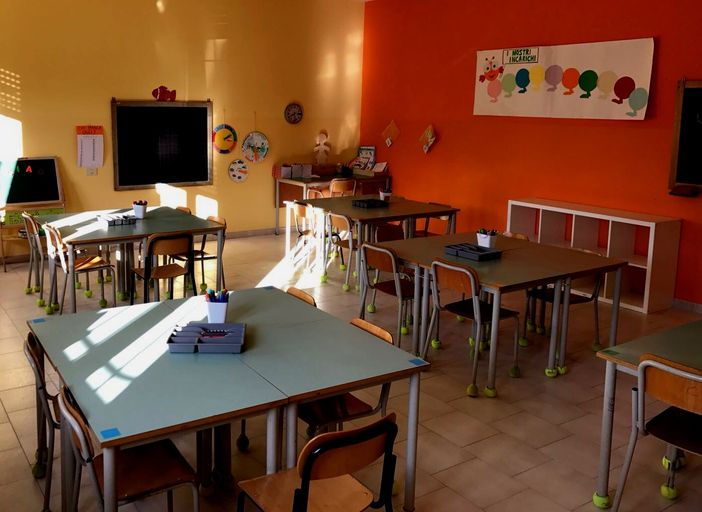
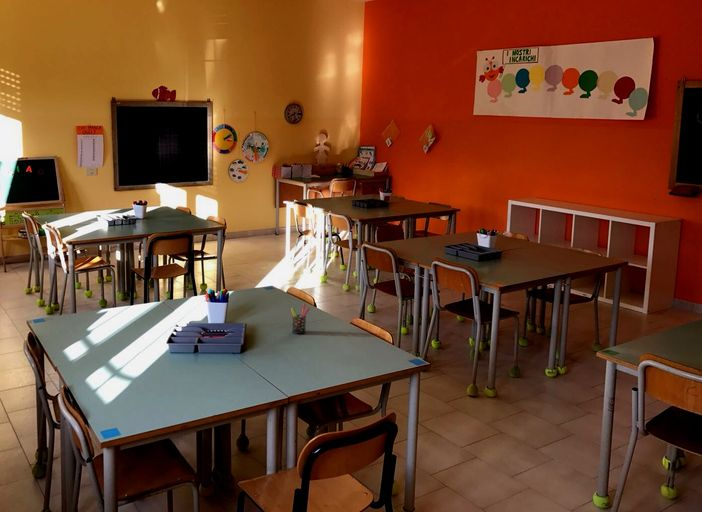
+ pen holder (298, 318)
